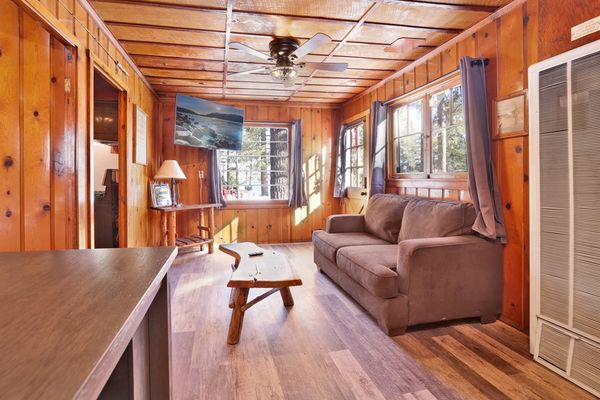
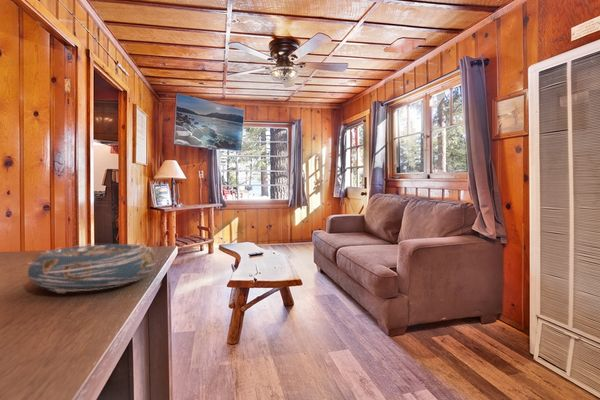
+ decorative bowl (96, 264)
